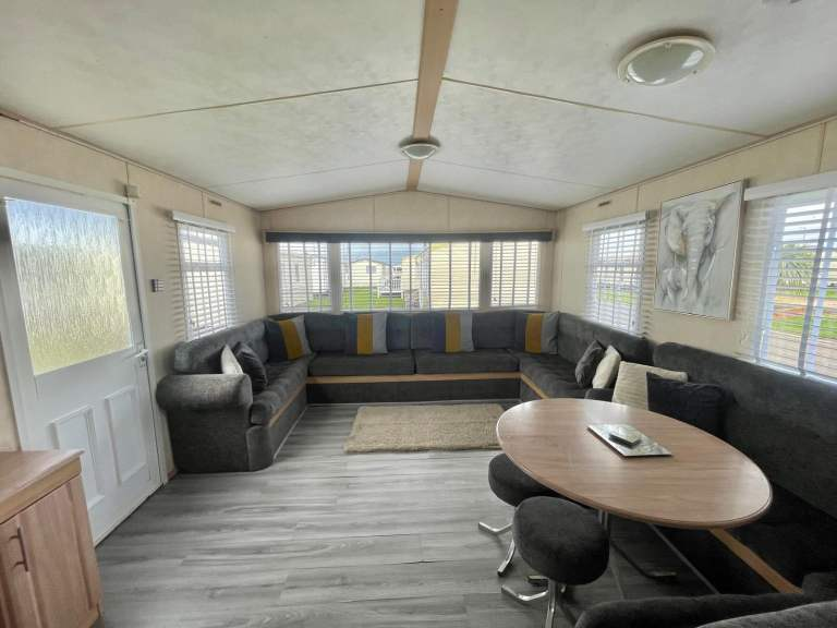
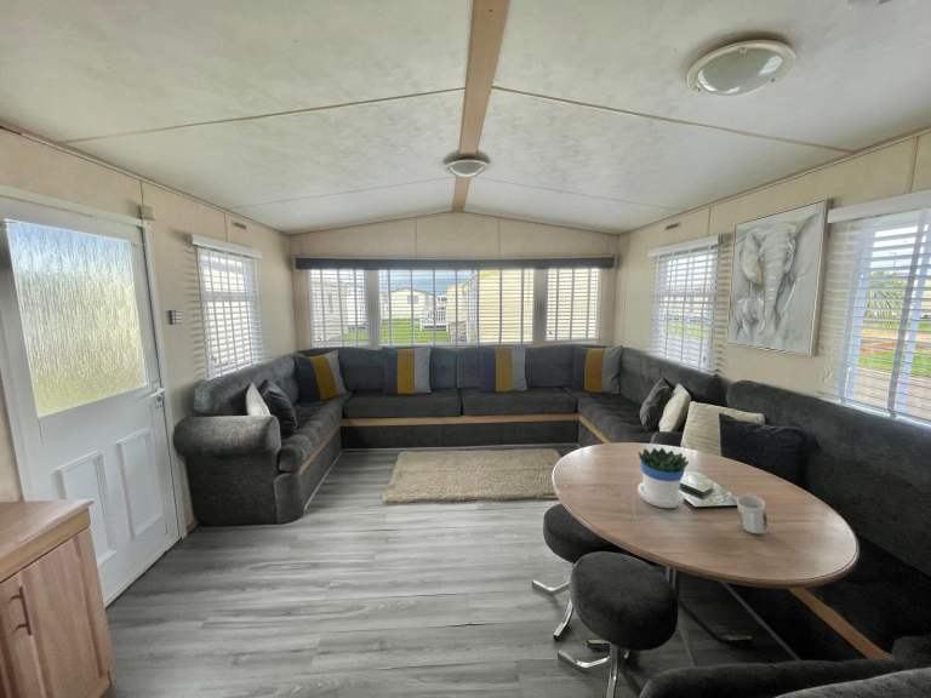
+ mug (754, 516)
+ flowerpot (661, 477)
